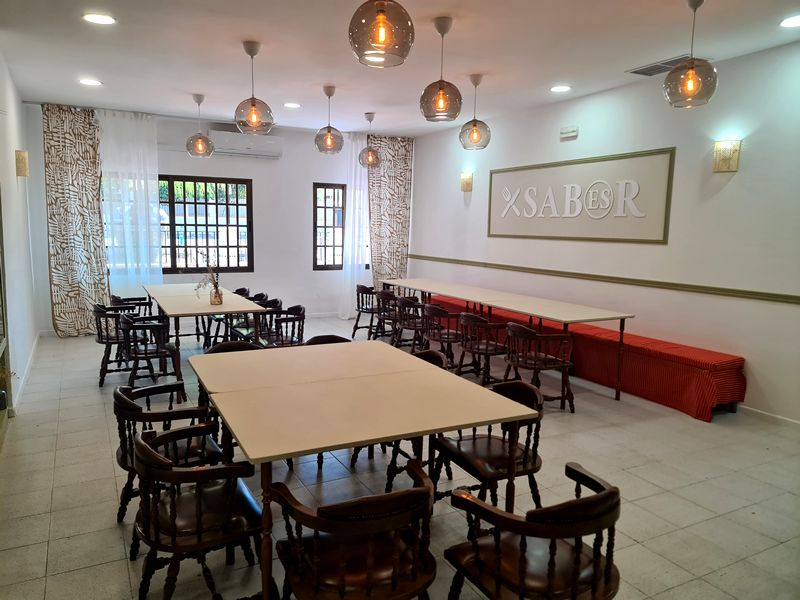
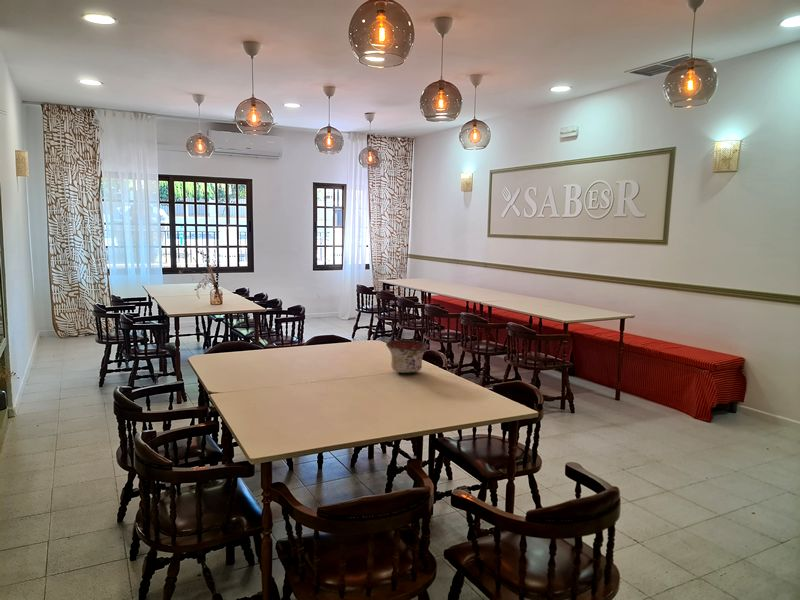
+ bowl (406, 358)
